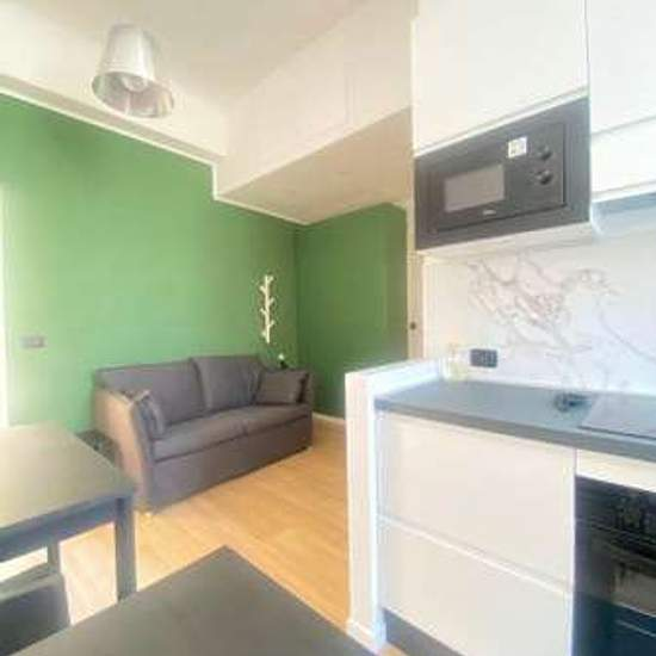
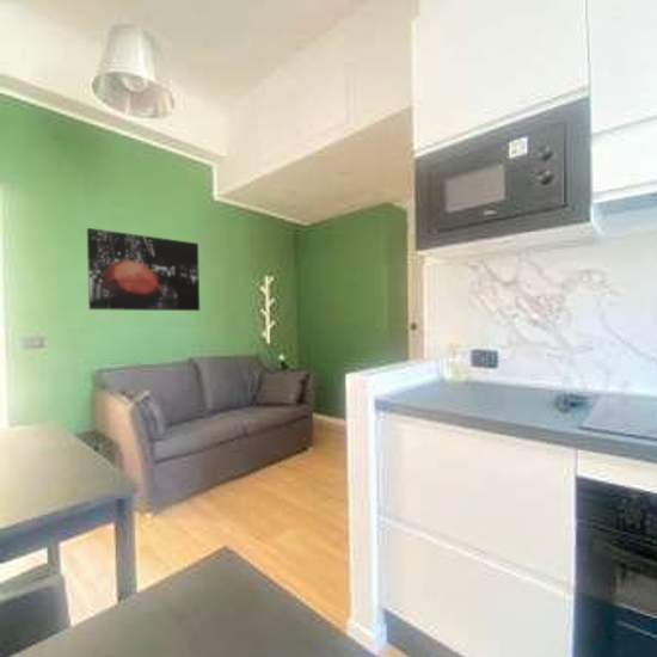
+ wall art (148, 272)
